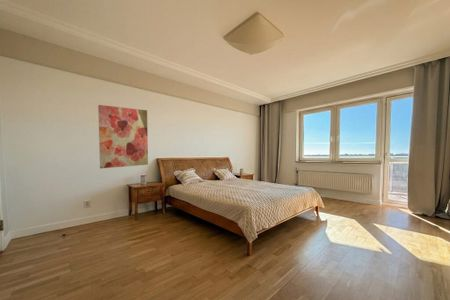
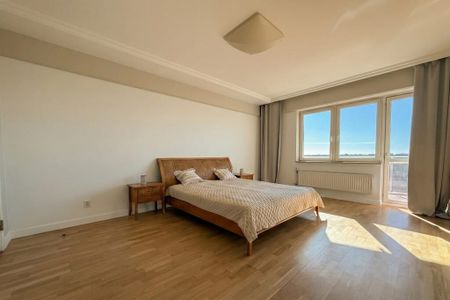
- wall art (125, 137)
